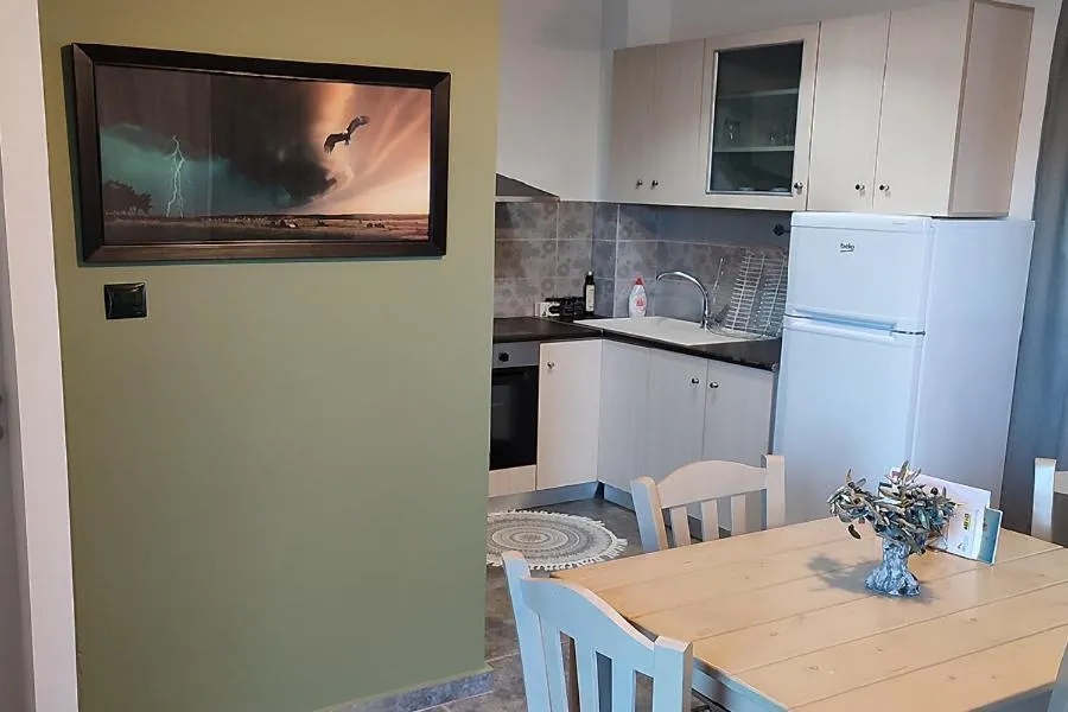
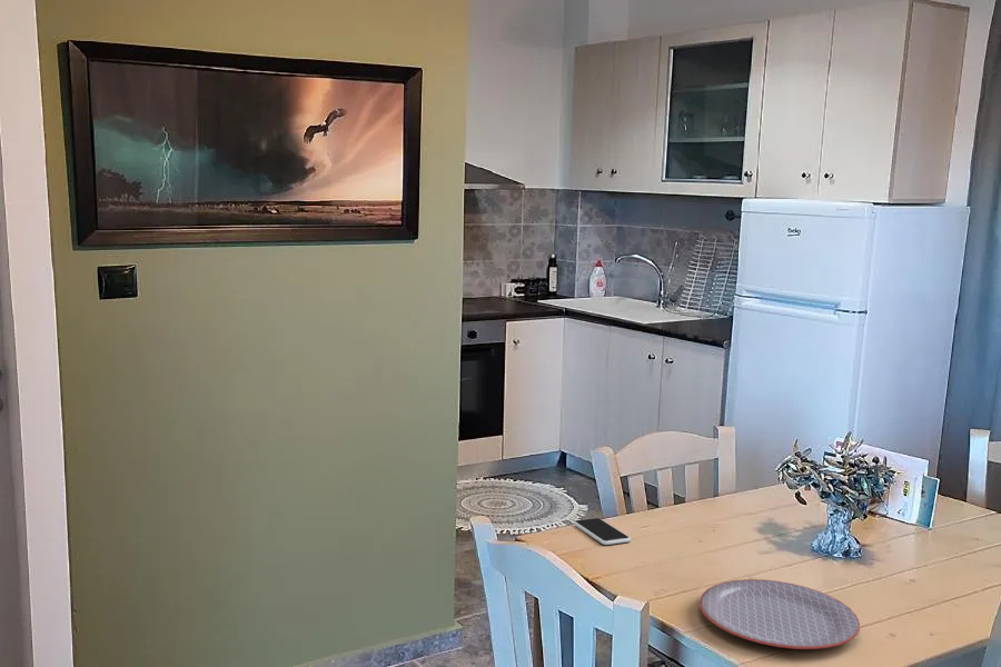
+ smartphone (601, 530)
+ plate (776, 616)
